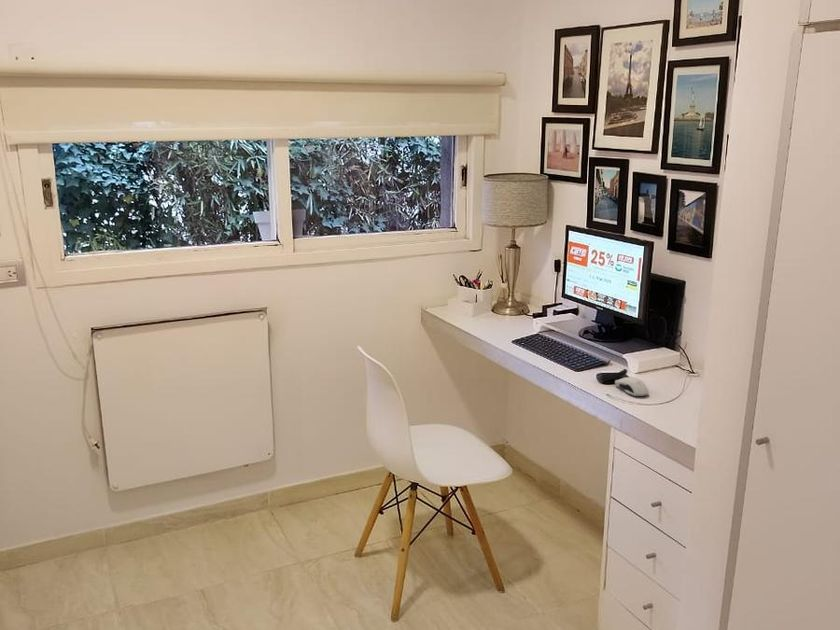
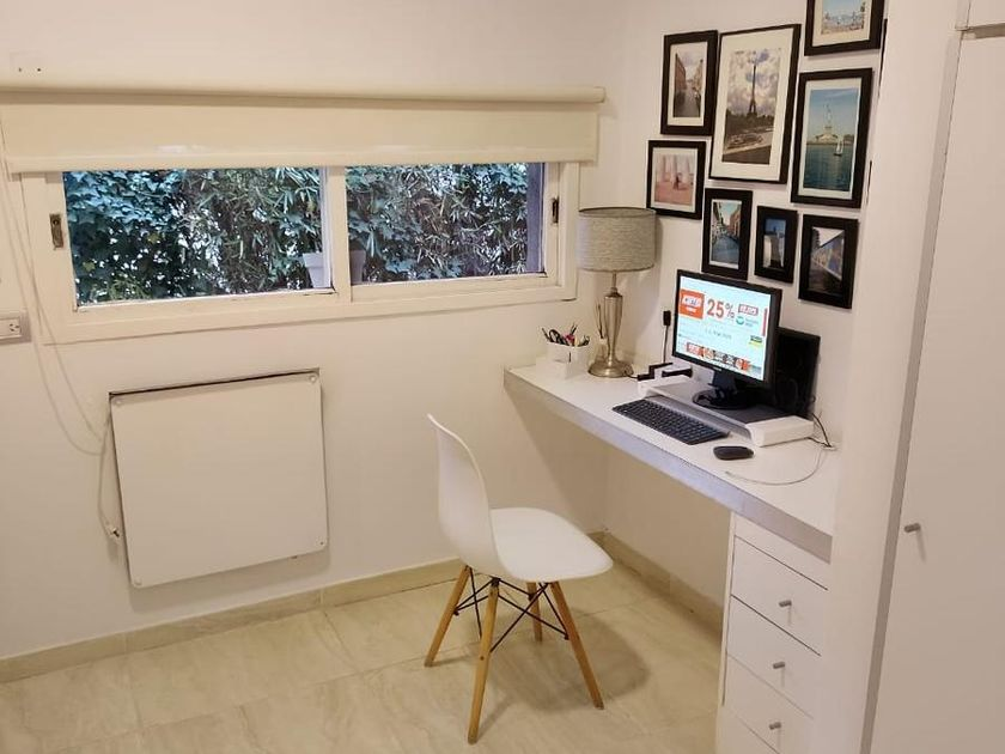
- computer mouse (627, 381)
